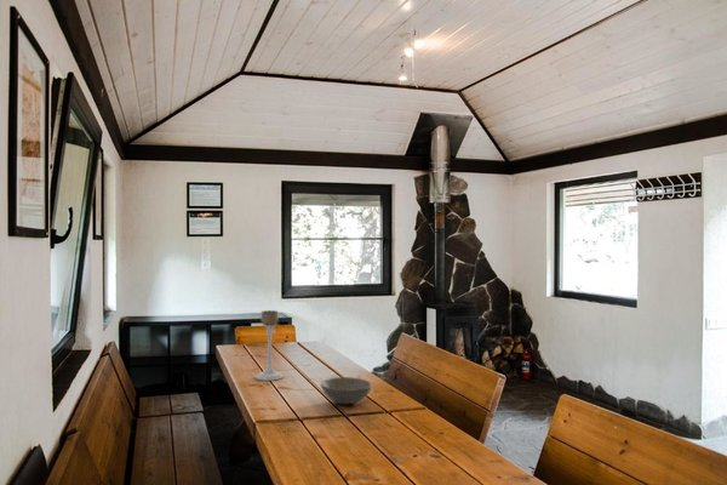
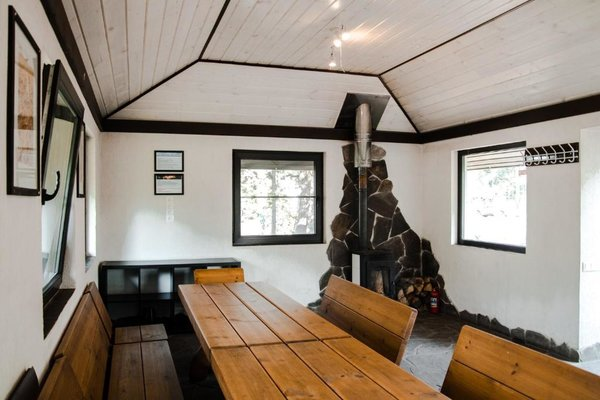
- soup bowl (345, 392)
- candle holder (269, 343)
